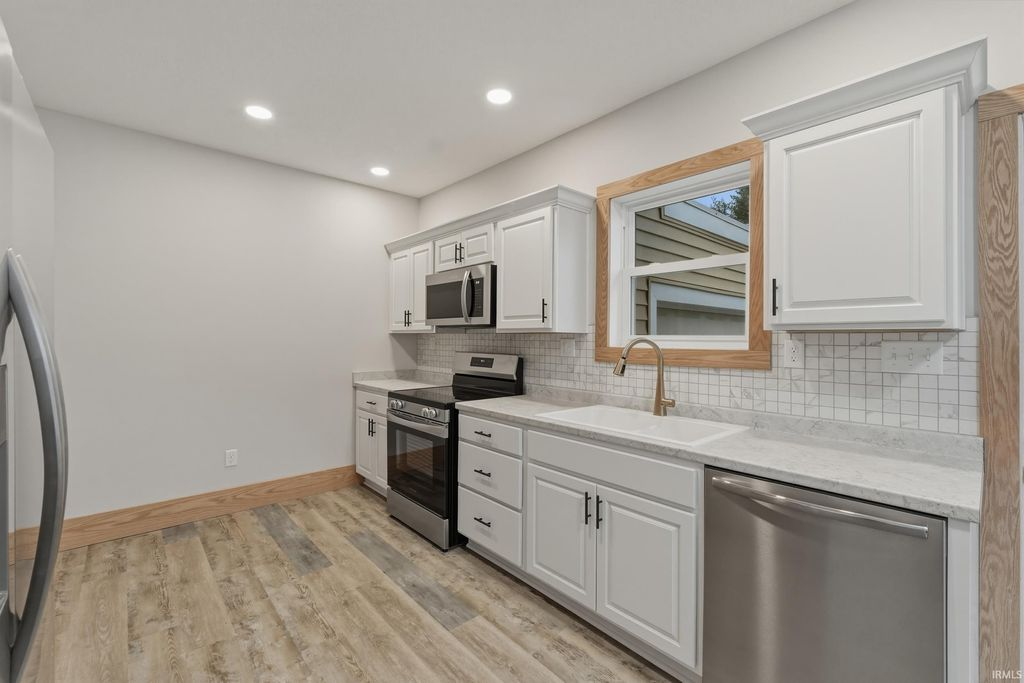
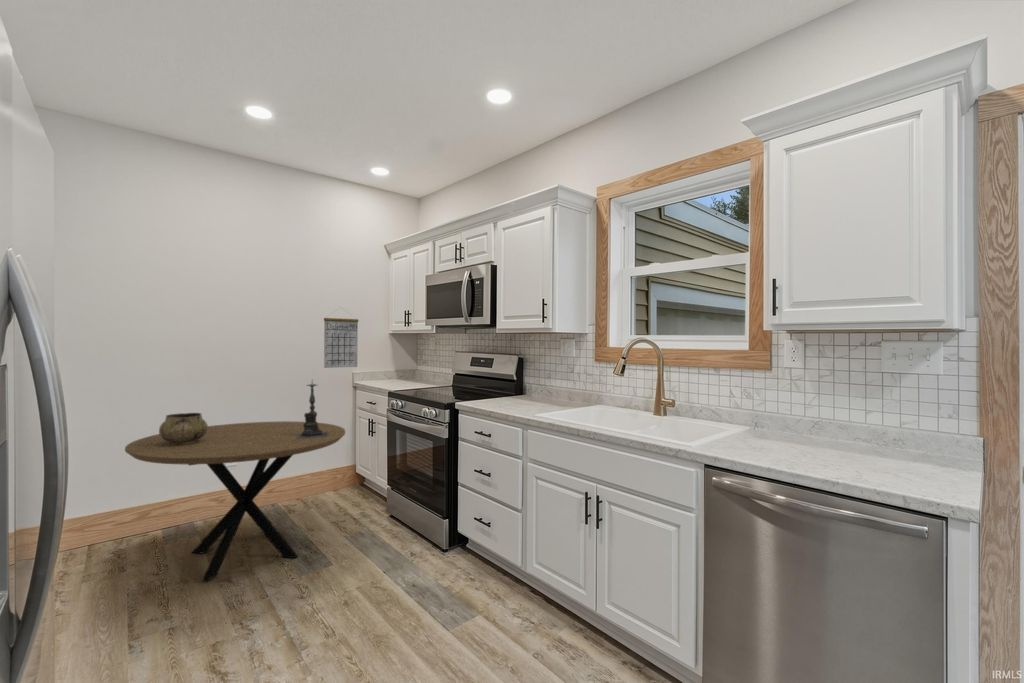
+ candle holder (312, 405)
+ dining table (245, 495)
+ calendar (341, 337)
+ decorative bowl (184, 428)
